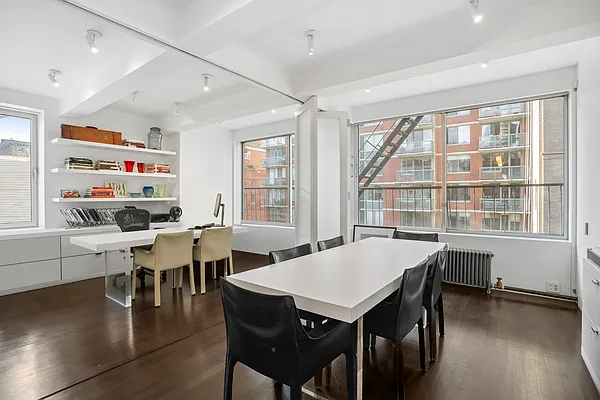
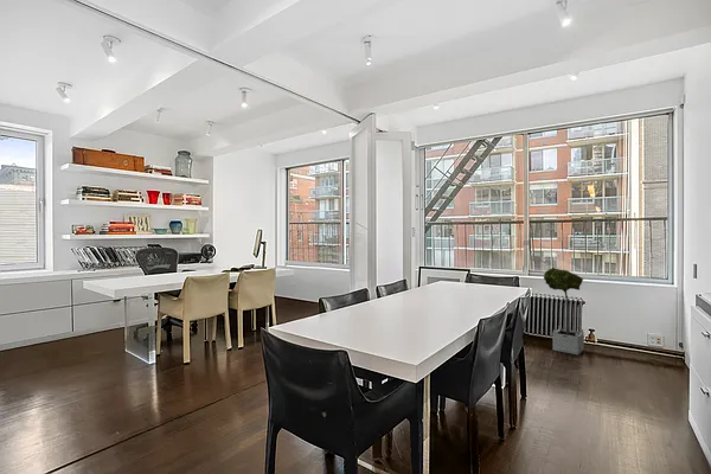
+ potted tree (566, 308)
